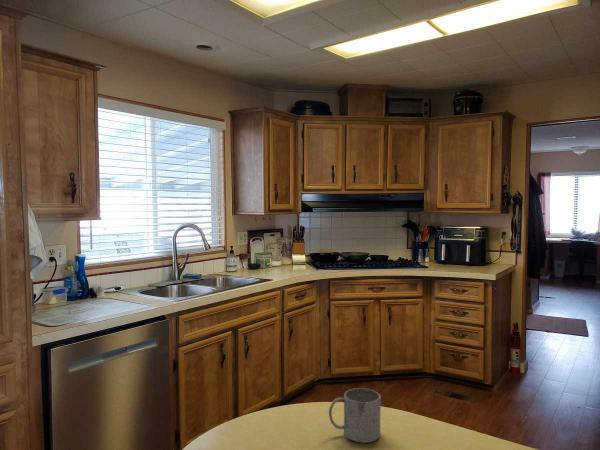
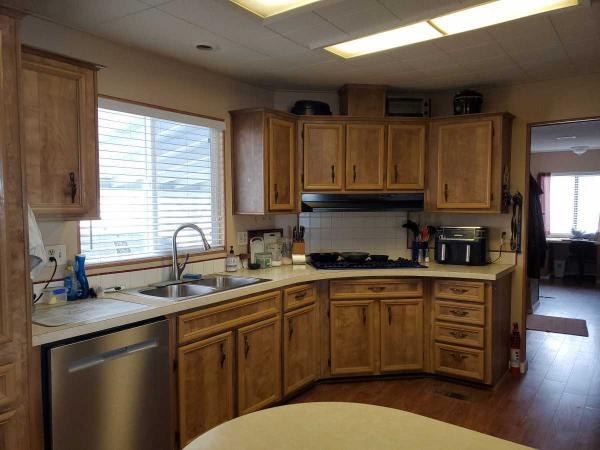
- mug (354, 414)
